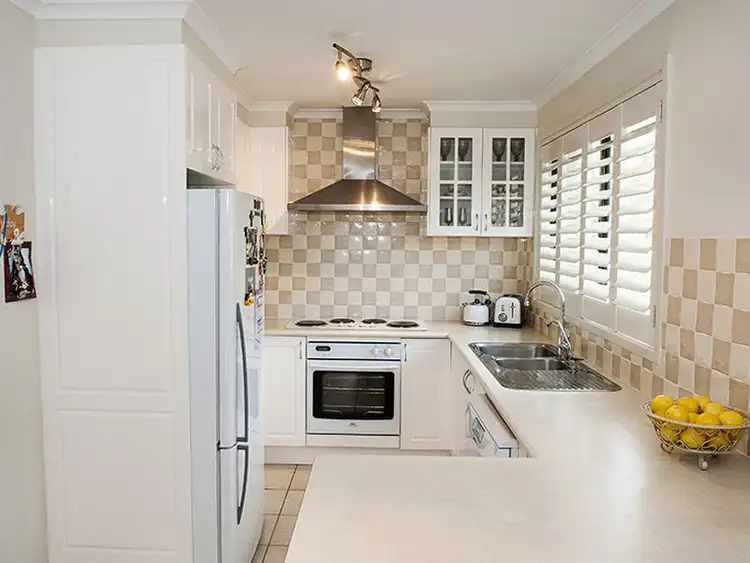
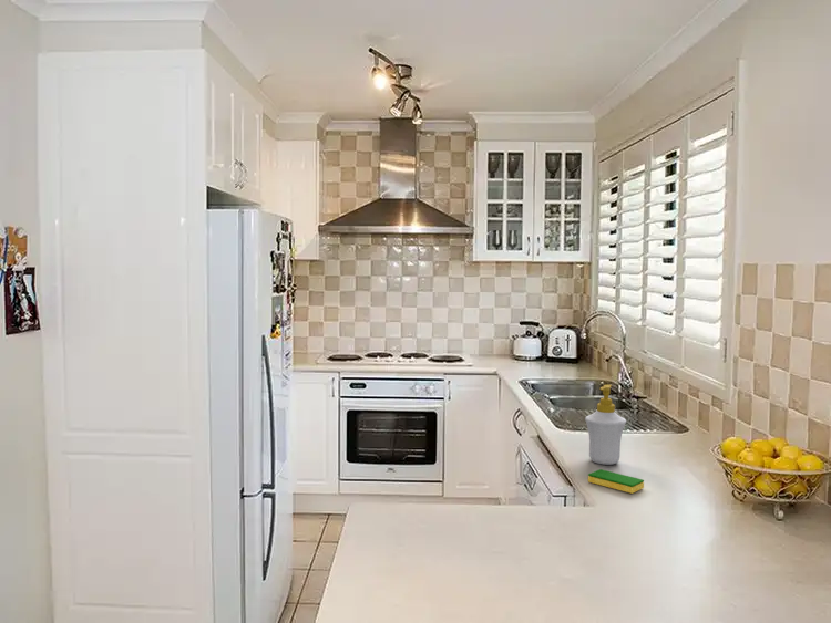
+ soap bottle (605, 423)
+ dish sponge (615, 480)
